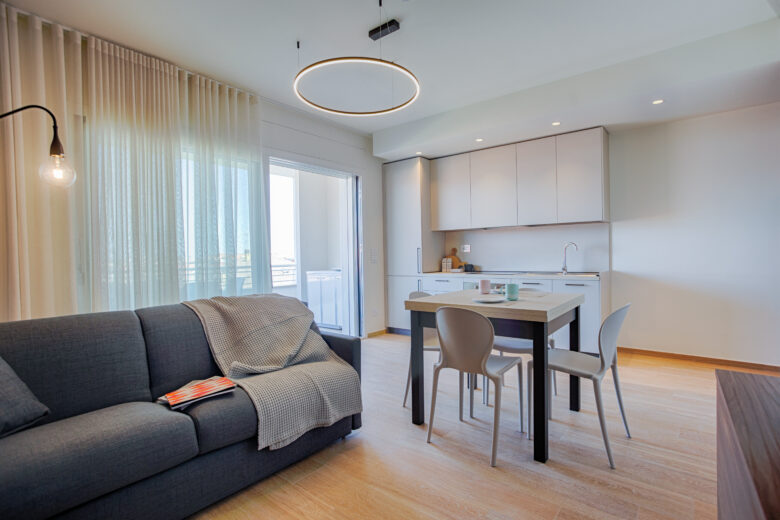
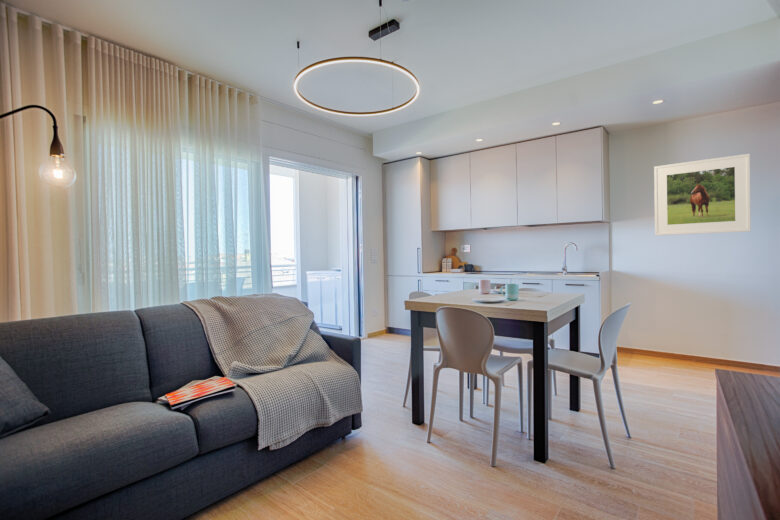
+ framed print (699, 197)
